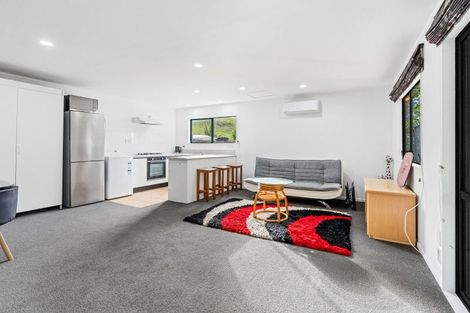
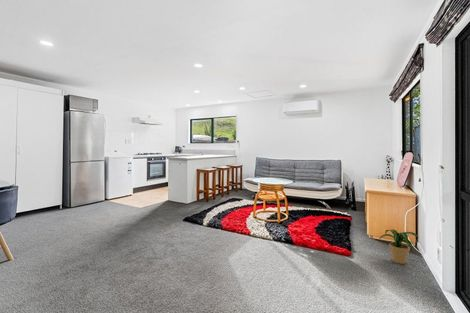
+ potted plant (399, 246)
